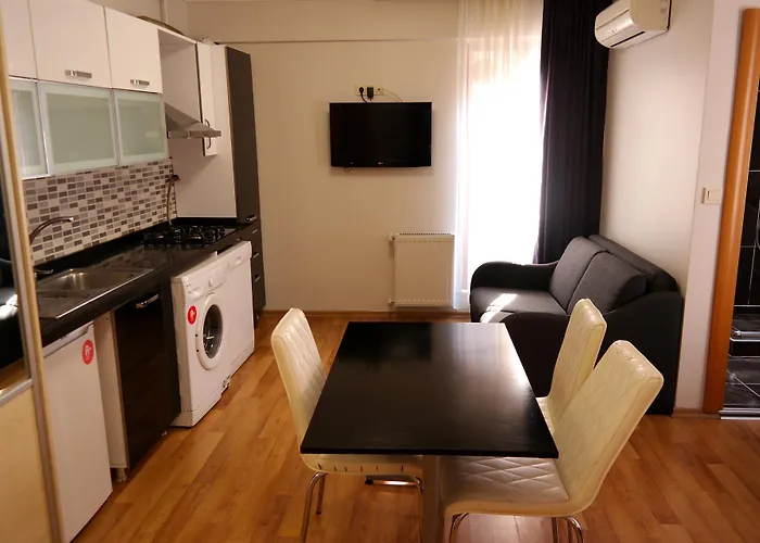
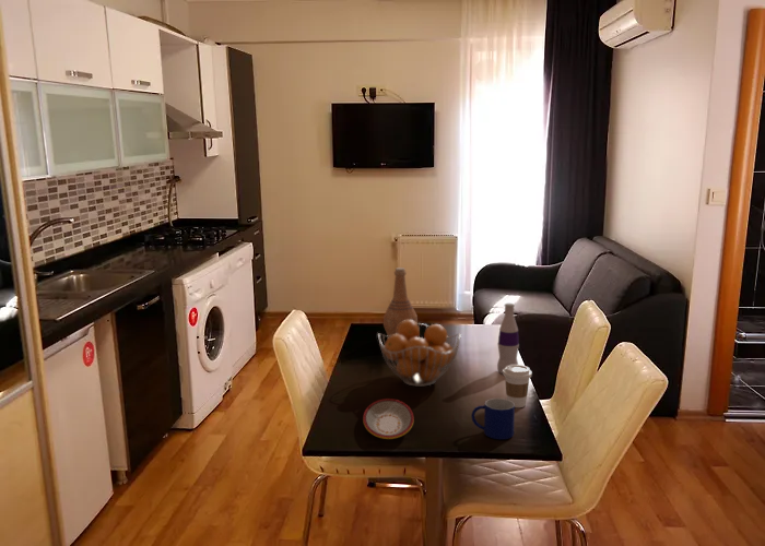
+ bottle (508, 337)
+ coffee cup (517, 385)
+ fruit basket (419, 352)
+ mug (492, 418)
+ plate (388, 420)
+ vase (400, 304)
